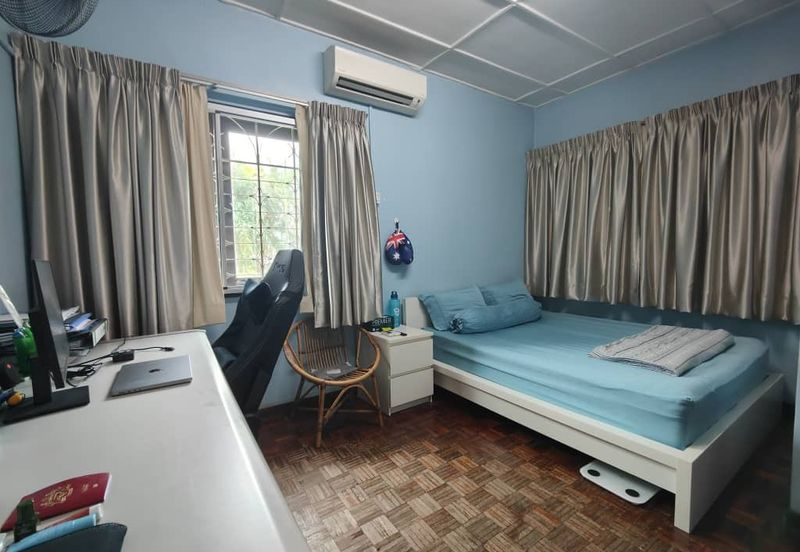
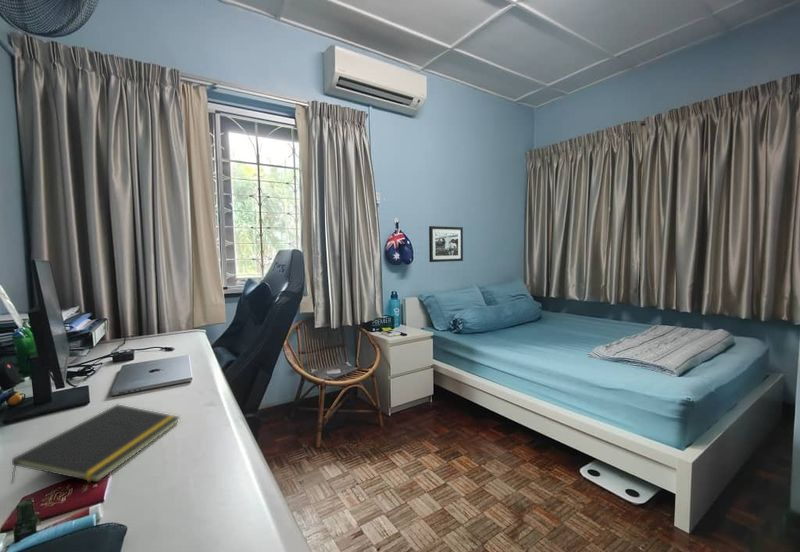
+ notepad (108, 437)
+ picture frame (446, 244)
